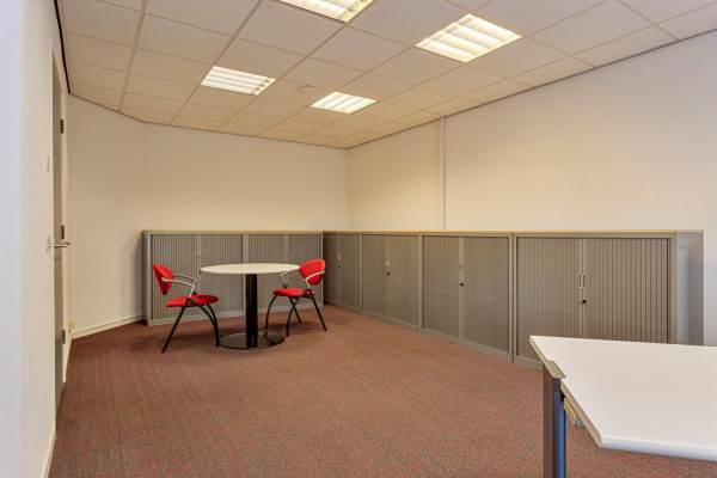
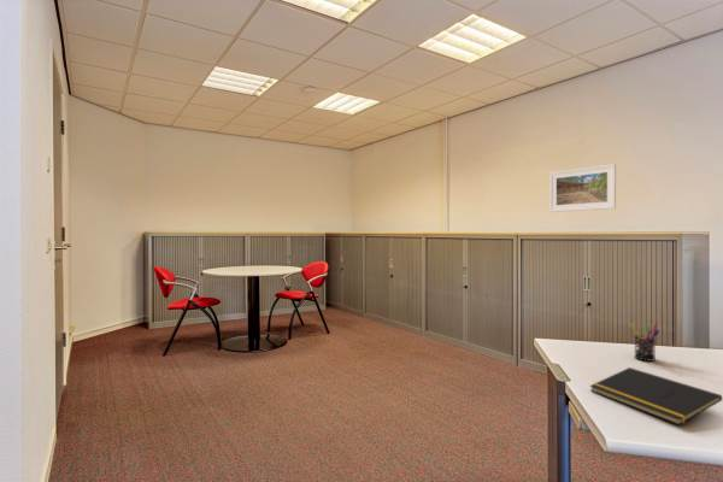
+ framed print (581, 189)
+ notepad (651, 392)
+ pen holder (646, 340)
